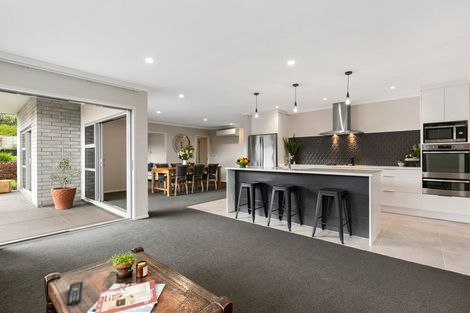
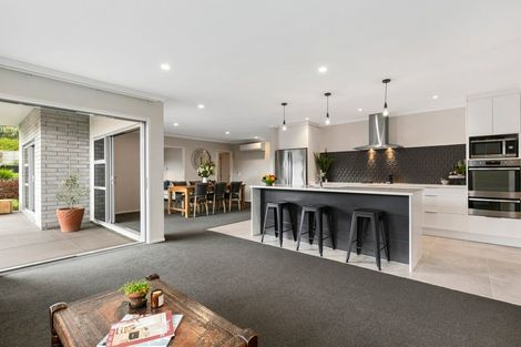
- remote control (75, 292)
